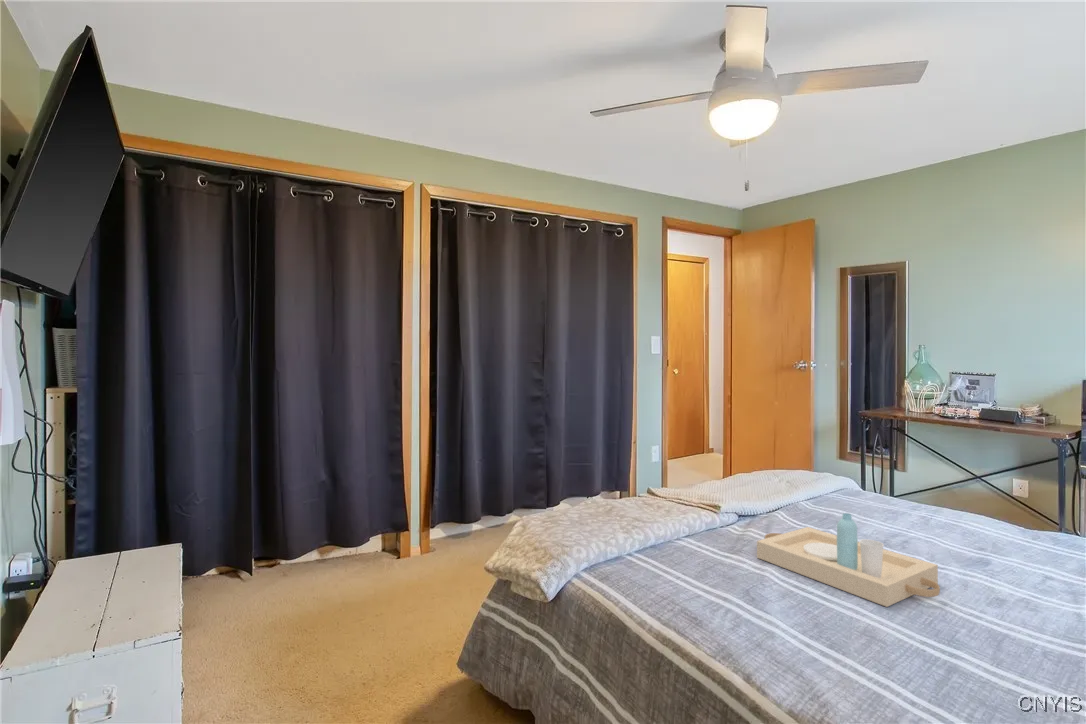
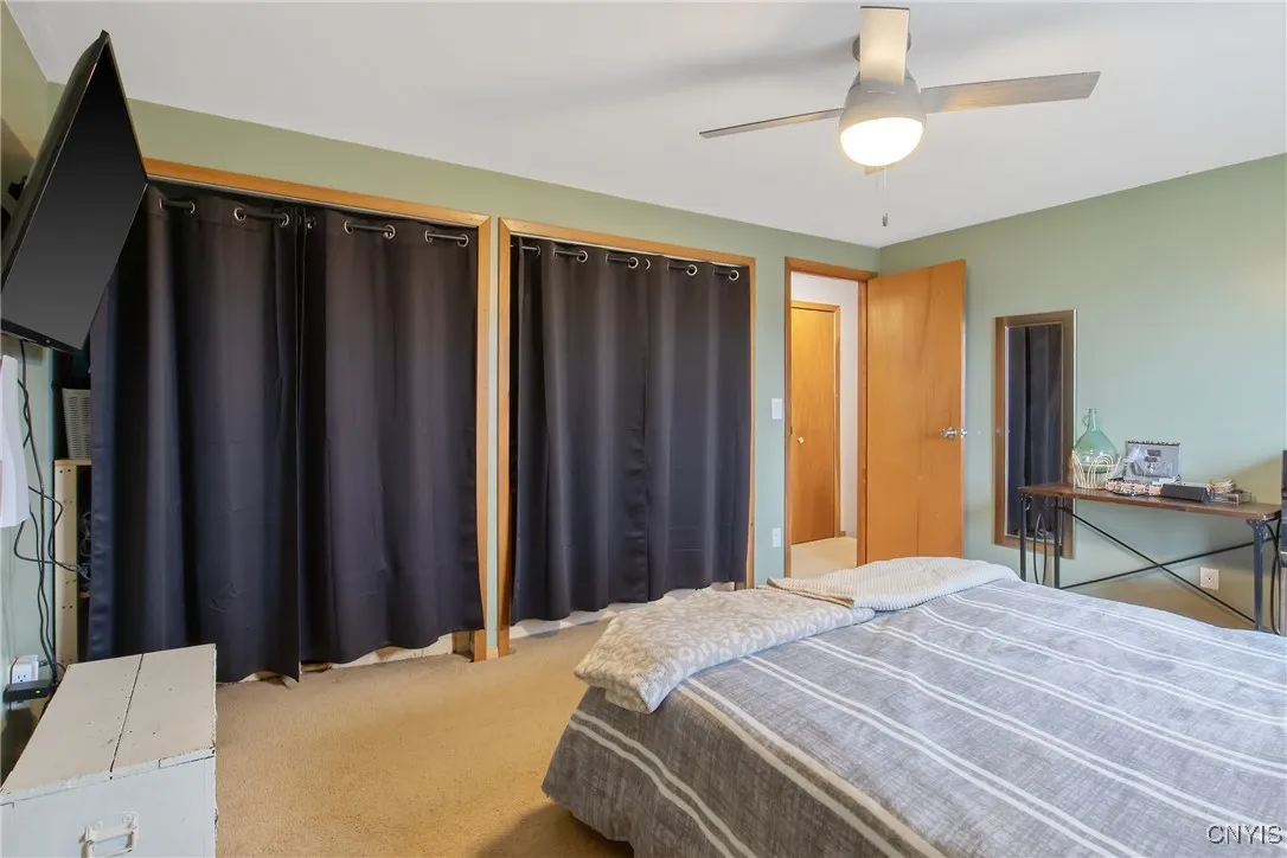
- serving tray (841, 538)
